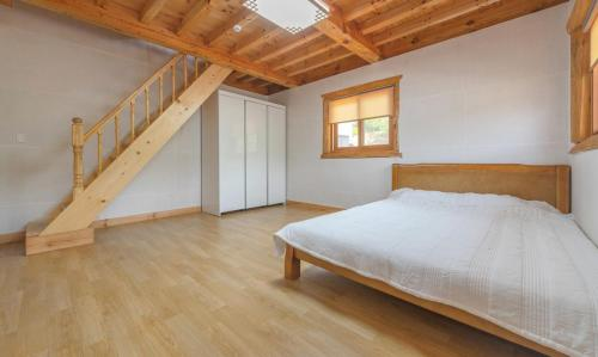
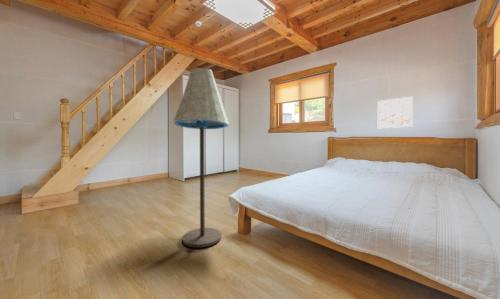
+ floor lamp (202, 153)
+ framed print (394, 113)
